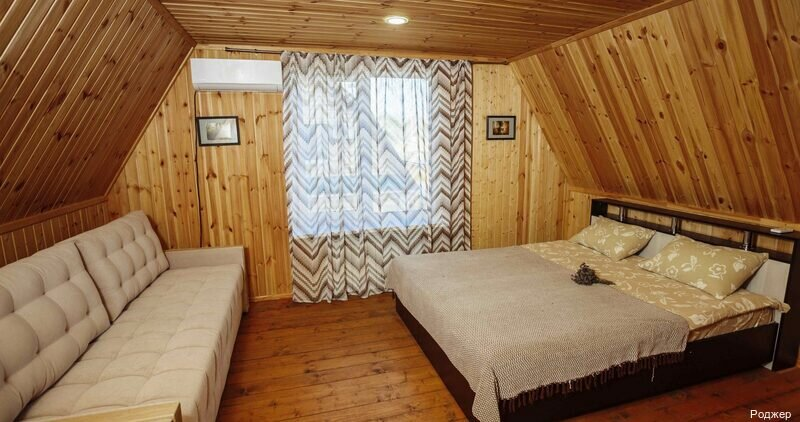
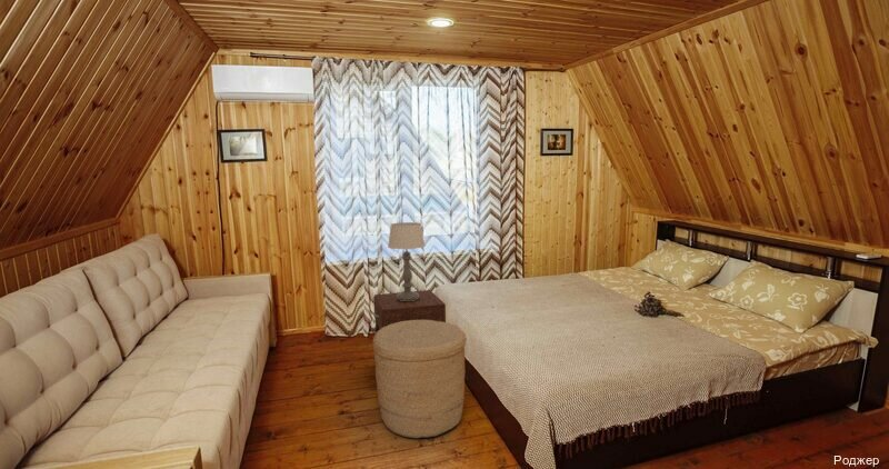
+ table lamp (407, 261)
+ basket (420, 375)
+ nightstand (407, 320)
